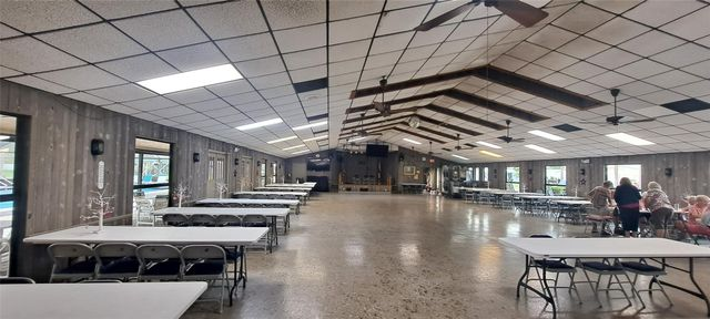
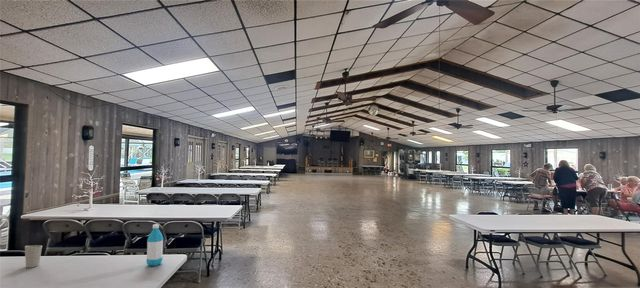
+ water bottle (155, 244)
+ cup (33, 255)
